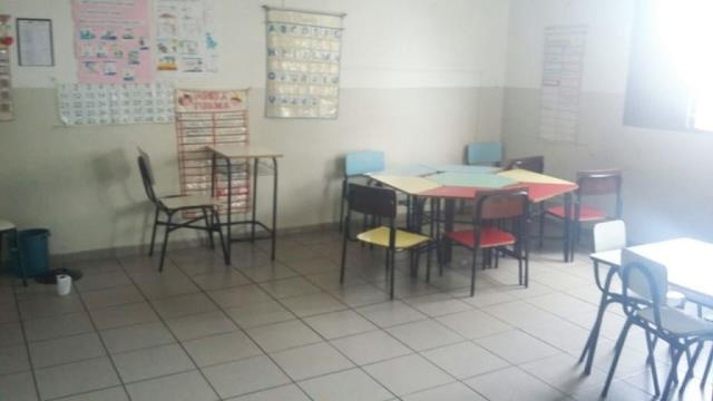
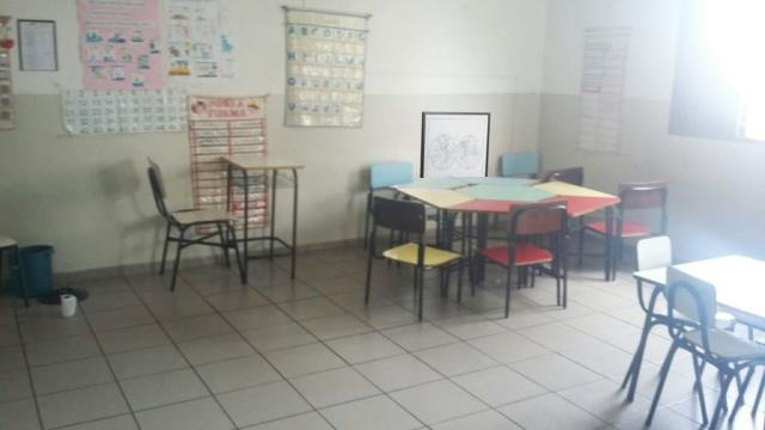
+ wall art (455, 153)
